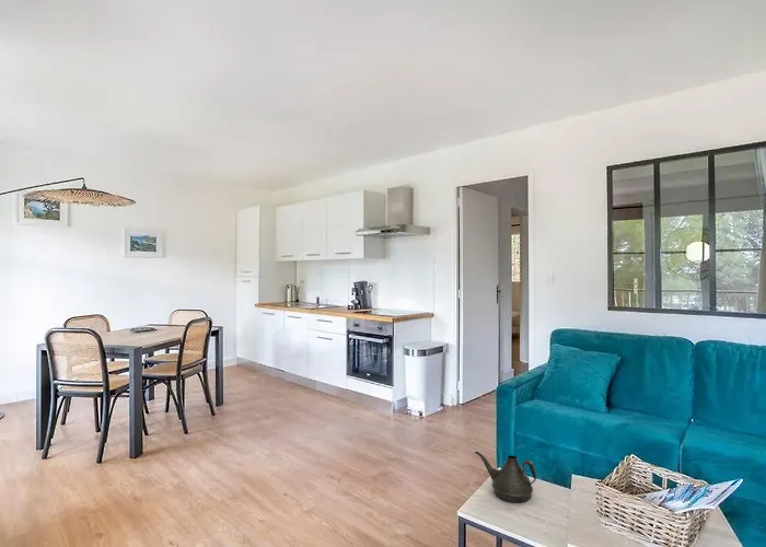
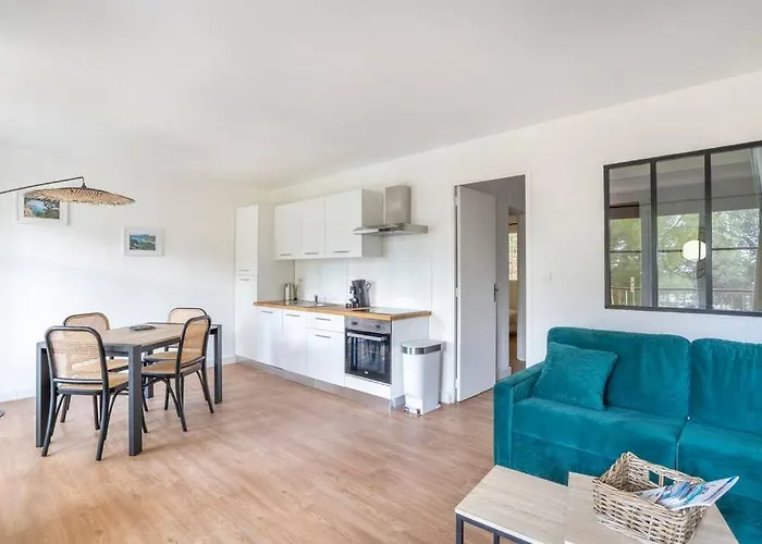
- teapot (504, 473)
